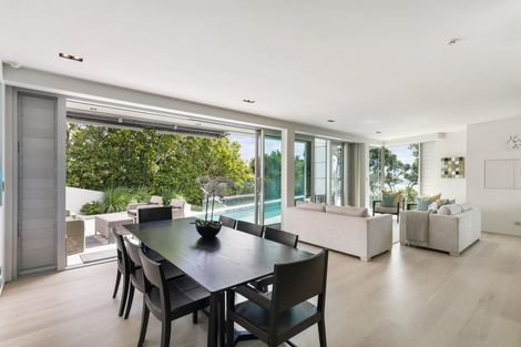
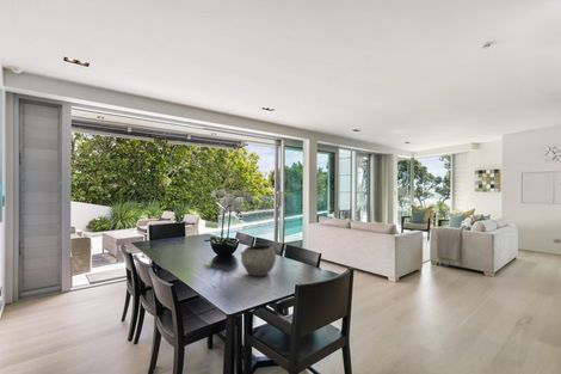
+ bowl (258, 260)
